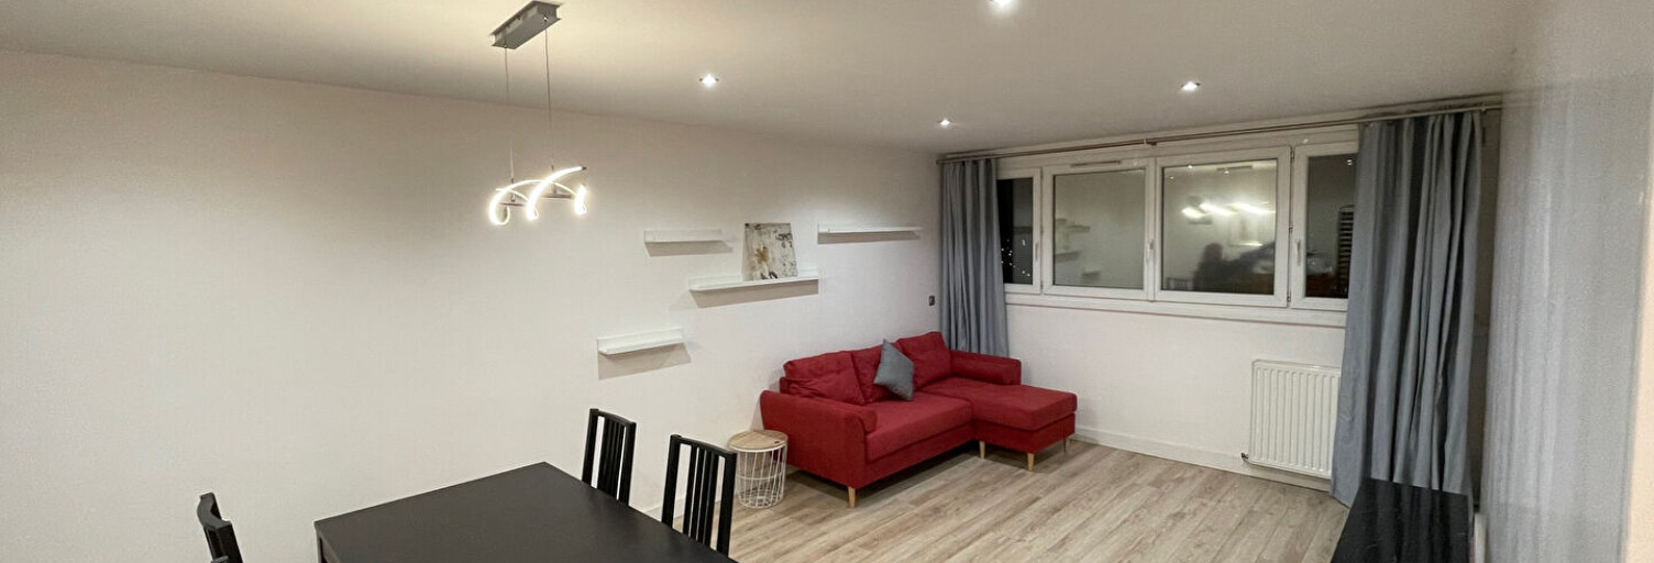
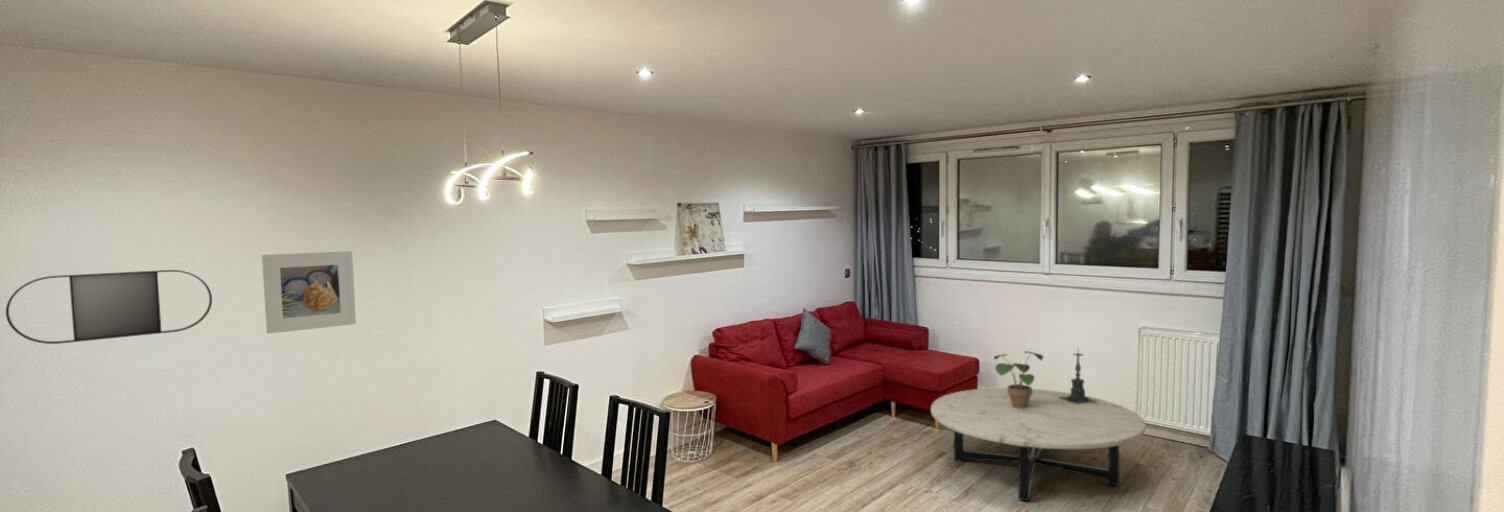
+ candle holder (1077, 372)
+ potted plant (1019, 379)
+ coffee table (1032, 441)
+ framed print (310, 290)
+ home mirror (116, 305)
